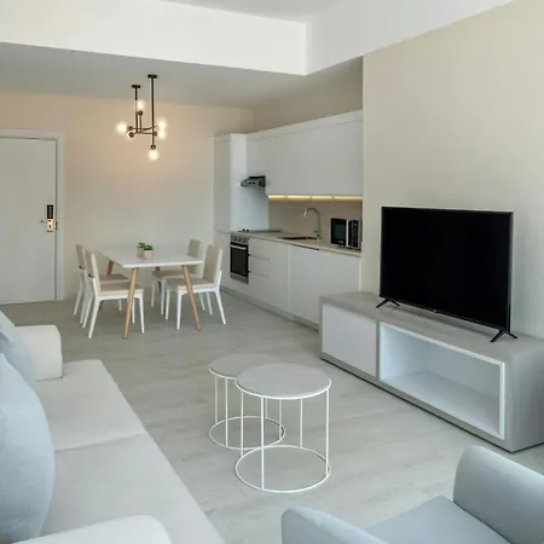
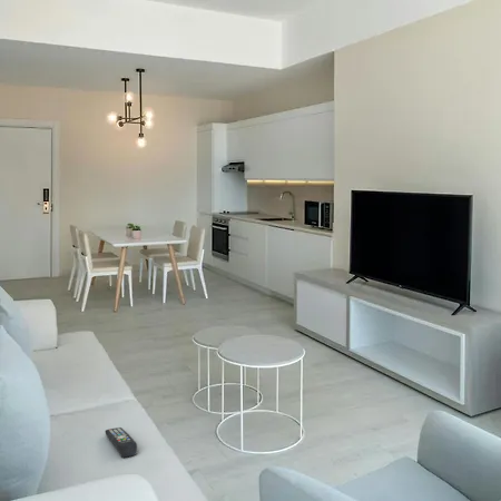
+ remote control (120, 440)
